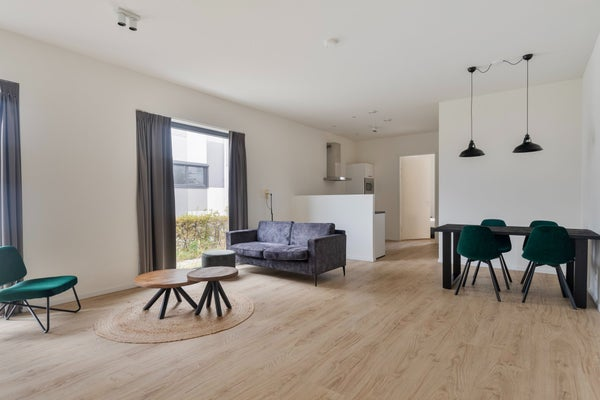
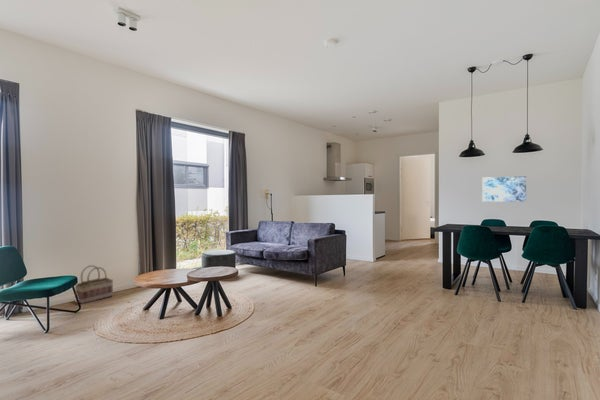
+ basket (94, 282)
+ wall art (503, 189)
